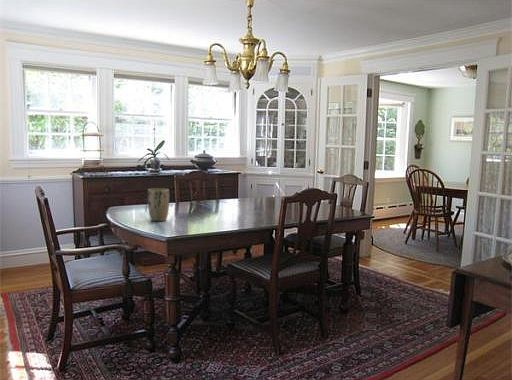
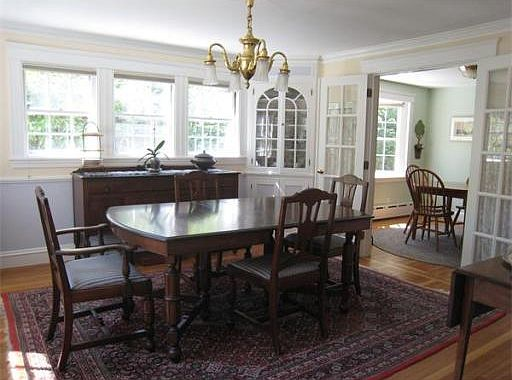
- plant pot (158, 204)
